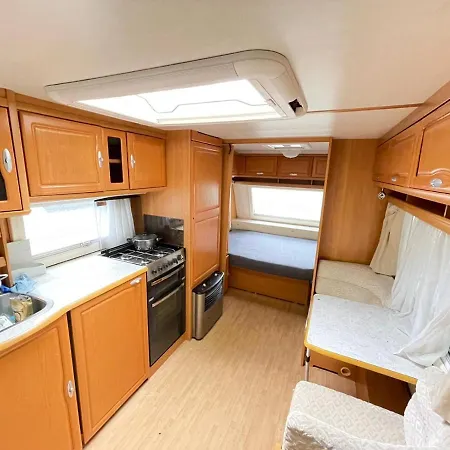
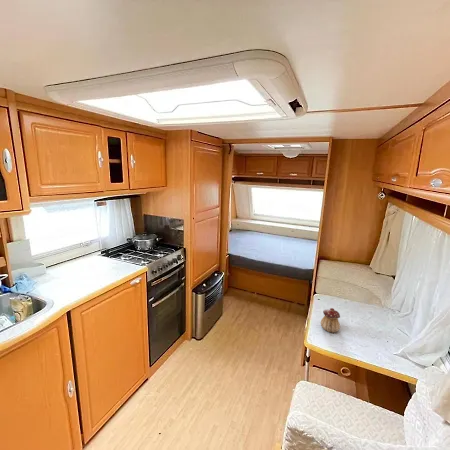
+ teapot (330, 318)
